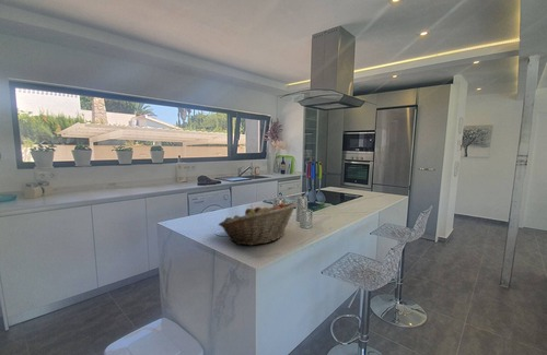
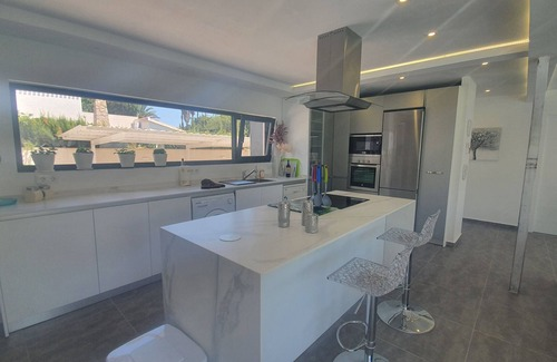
- fruit basket (259, 220)
